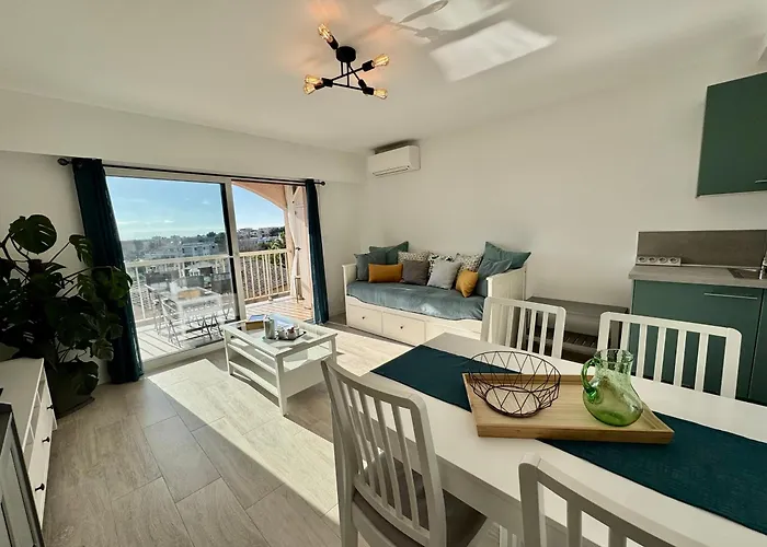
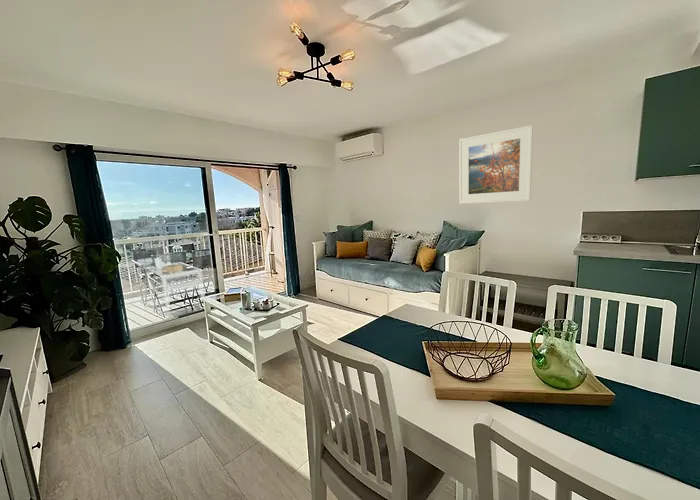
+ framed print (492, 168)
